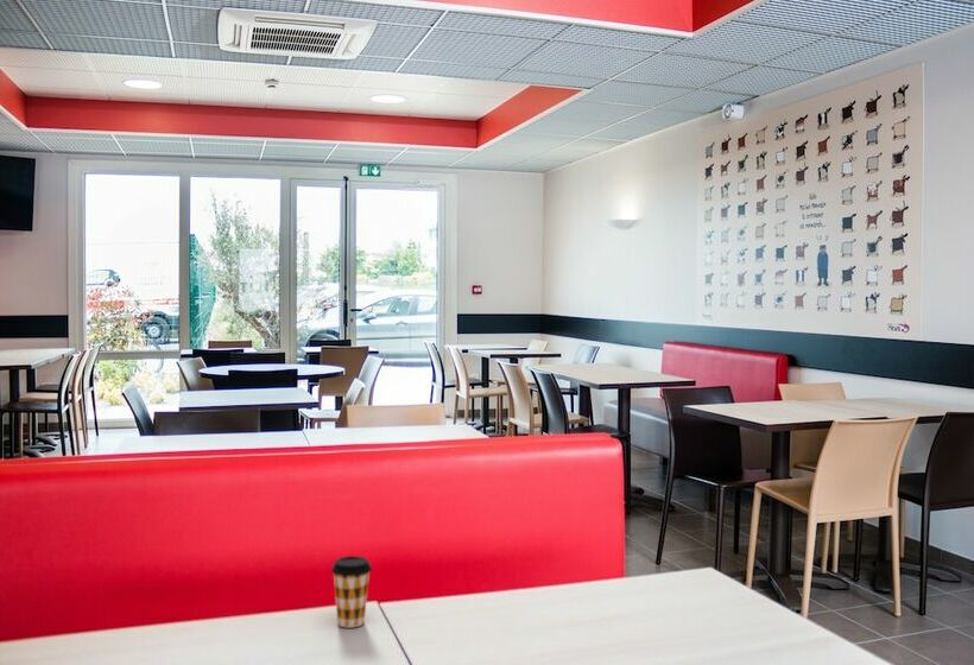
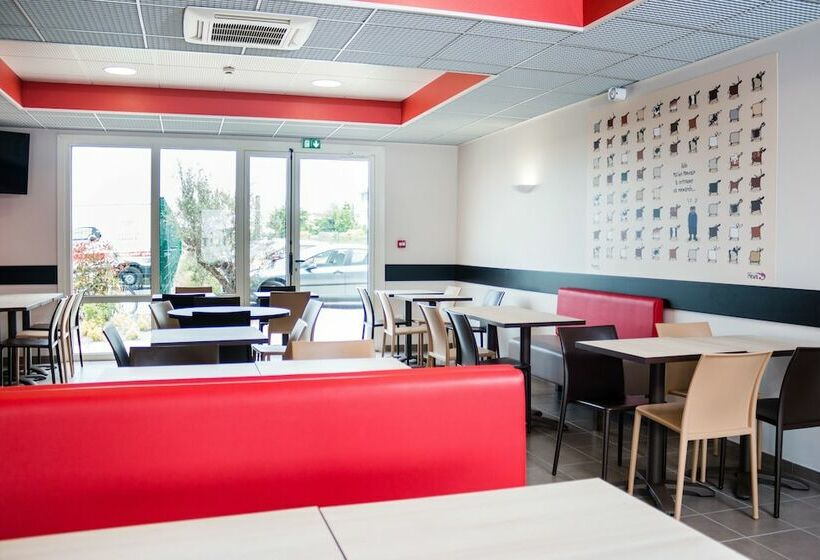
- coffee cup (350, 591)
